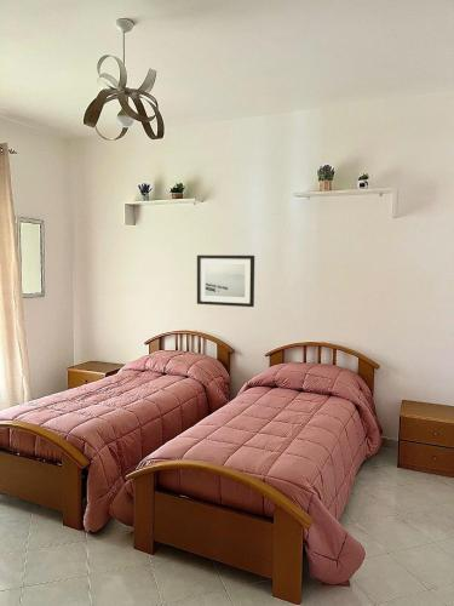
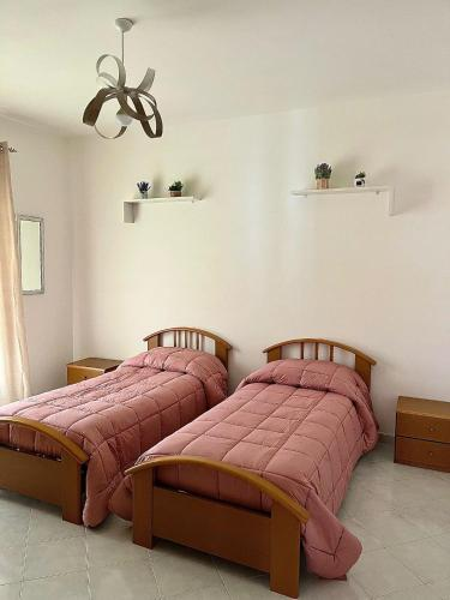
- wall art (224, 280)
